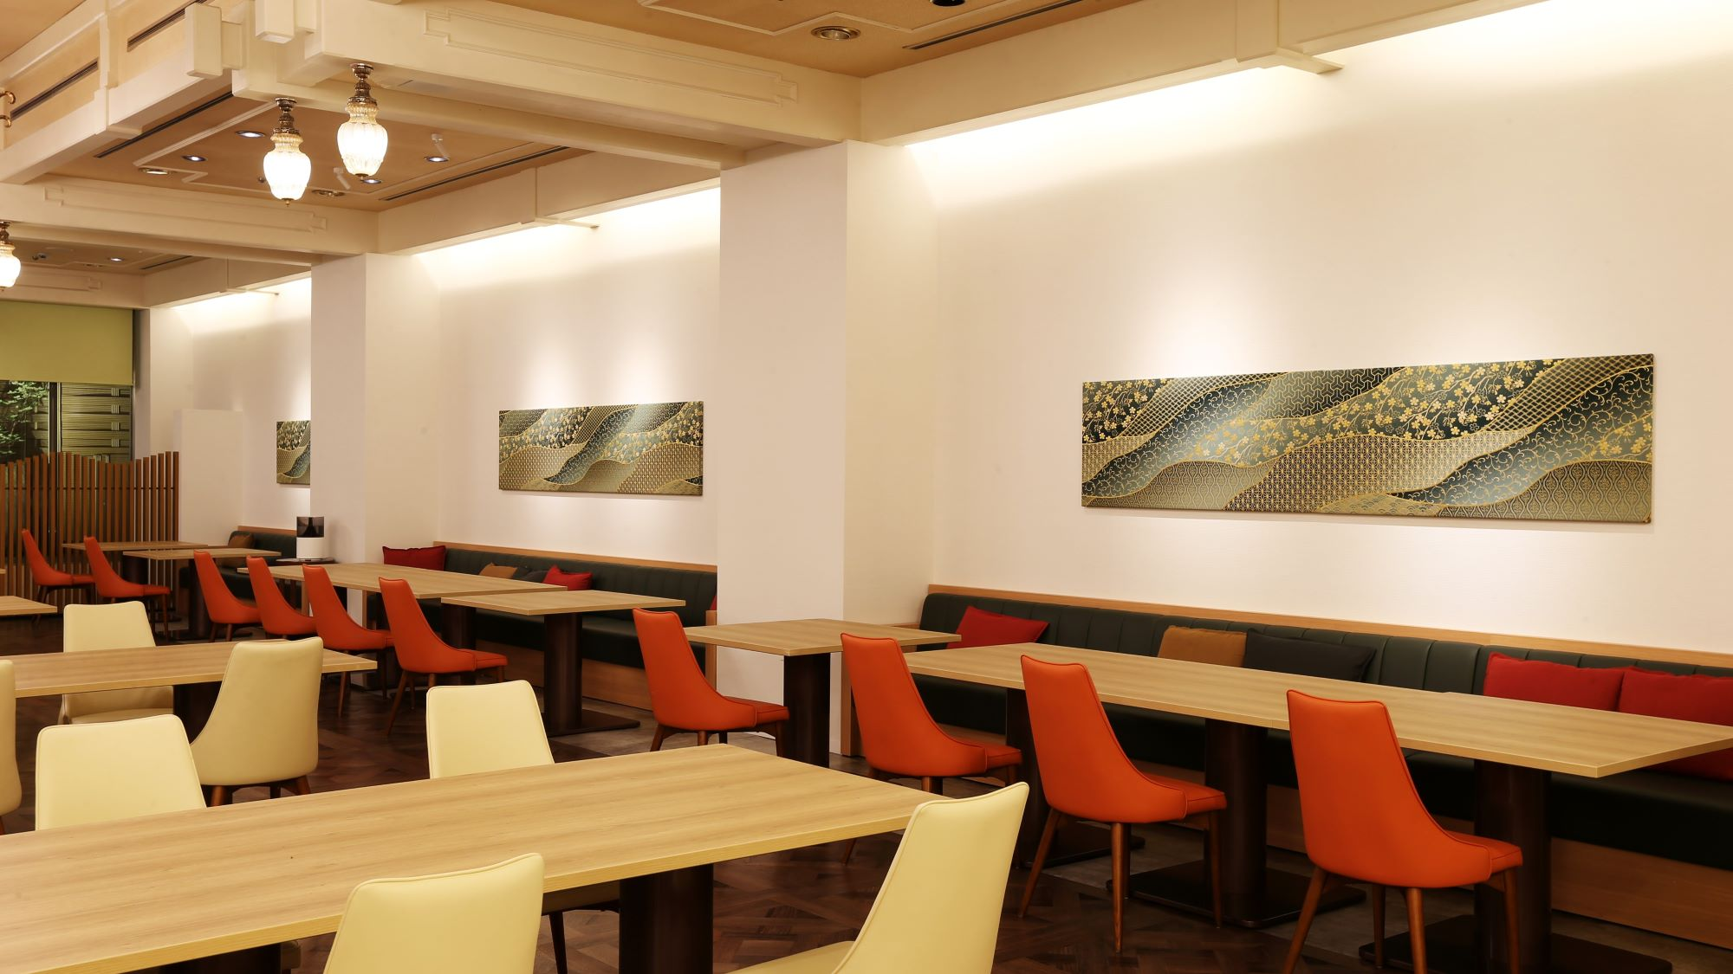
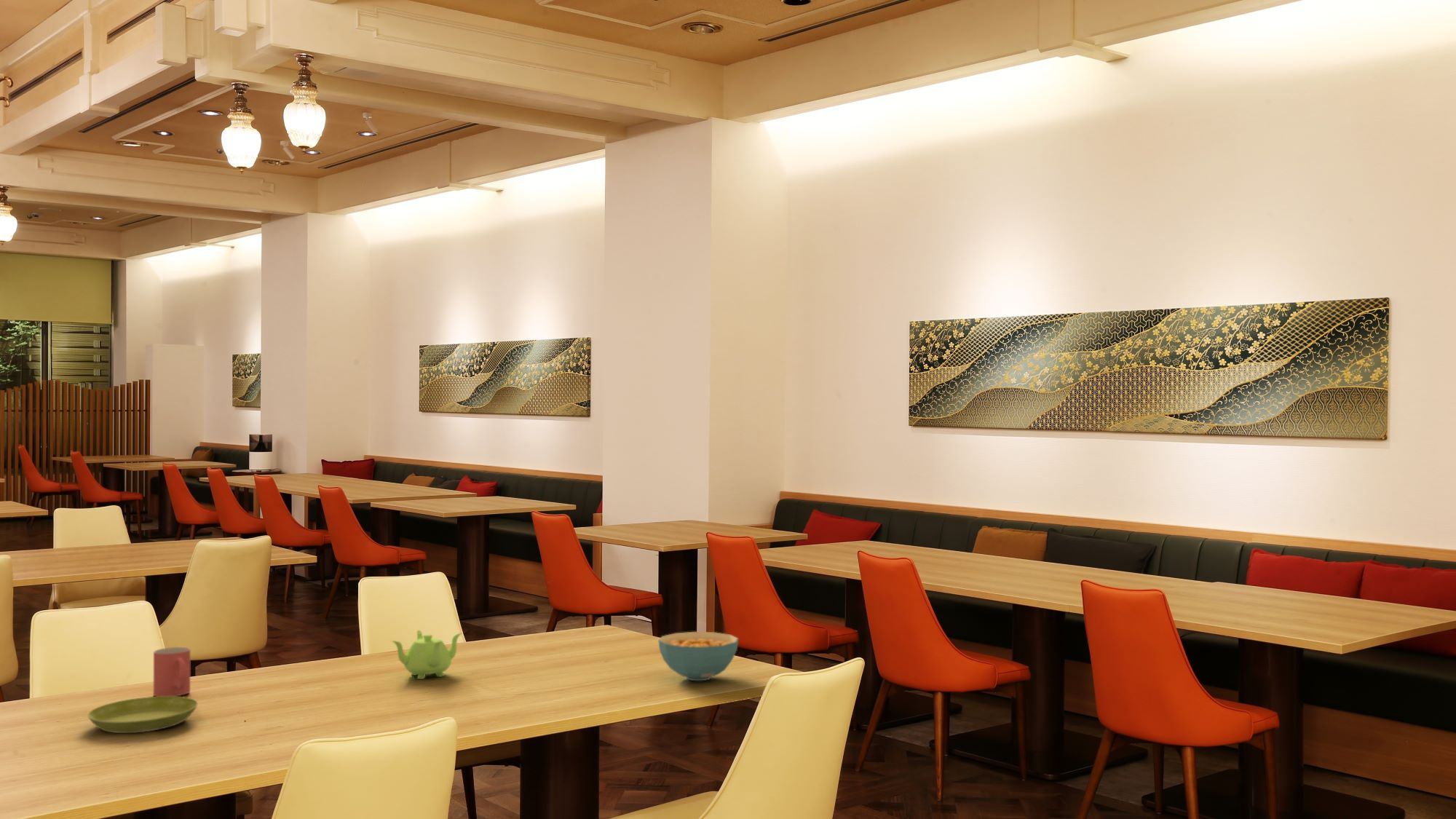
+ mug (175, 673)
+ saucer (143, 716)
+ cereal bowl (698, 658)
+ teapot (427, 654)
